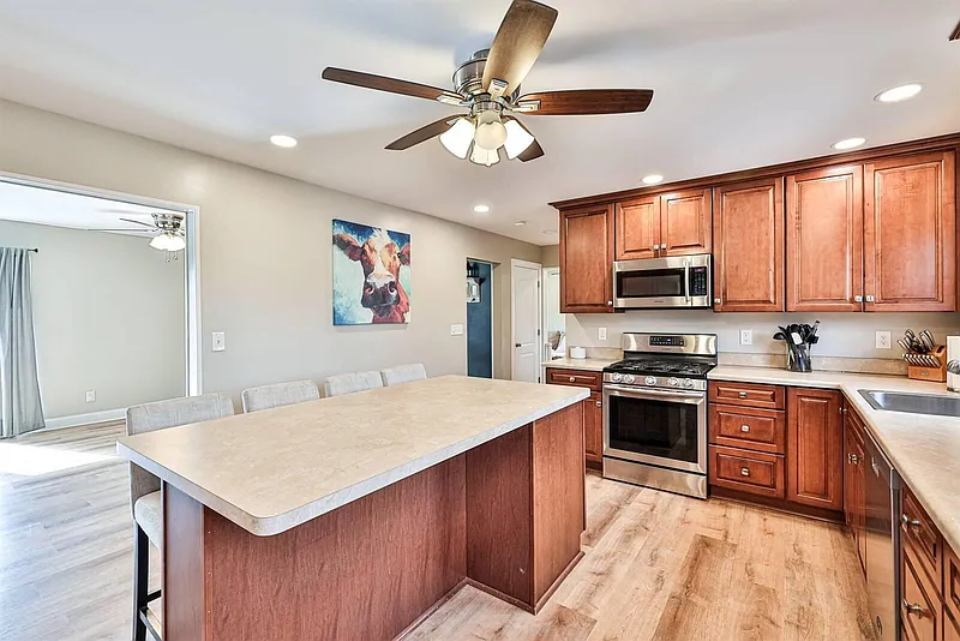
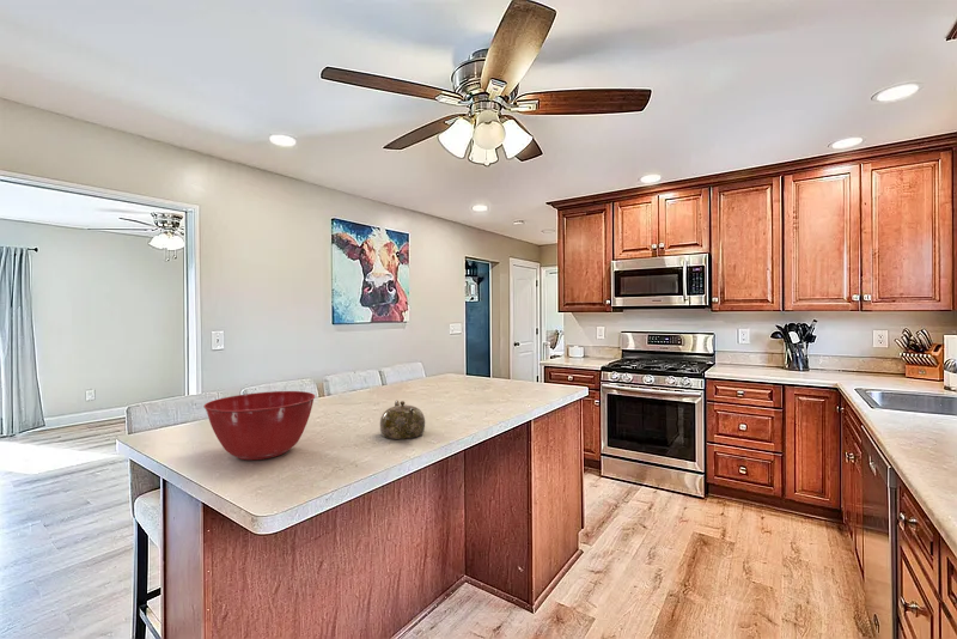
+ teapot (403, 418)
+ mixing bowl (262, 425)
